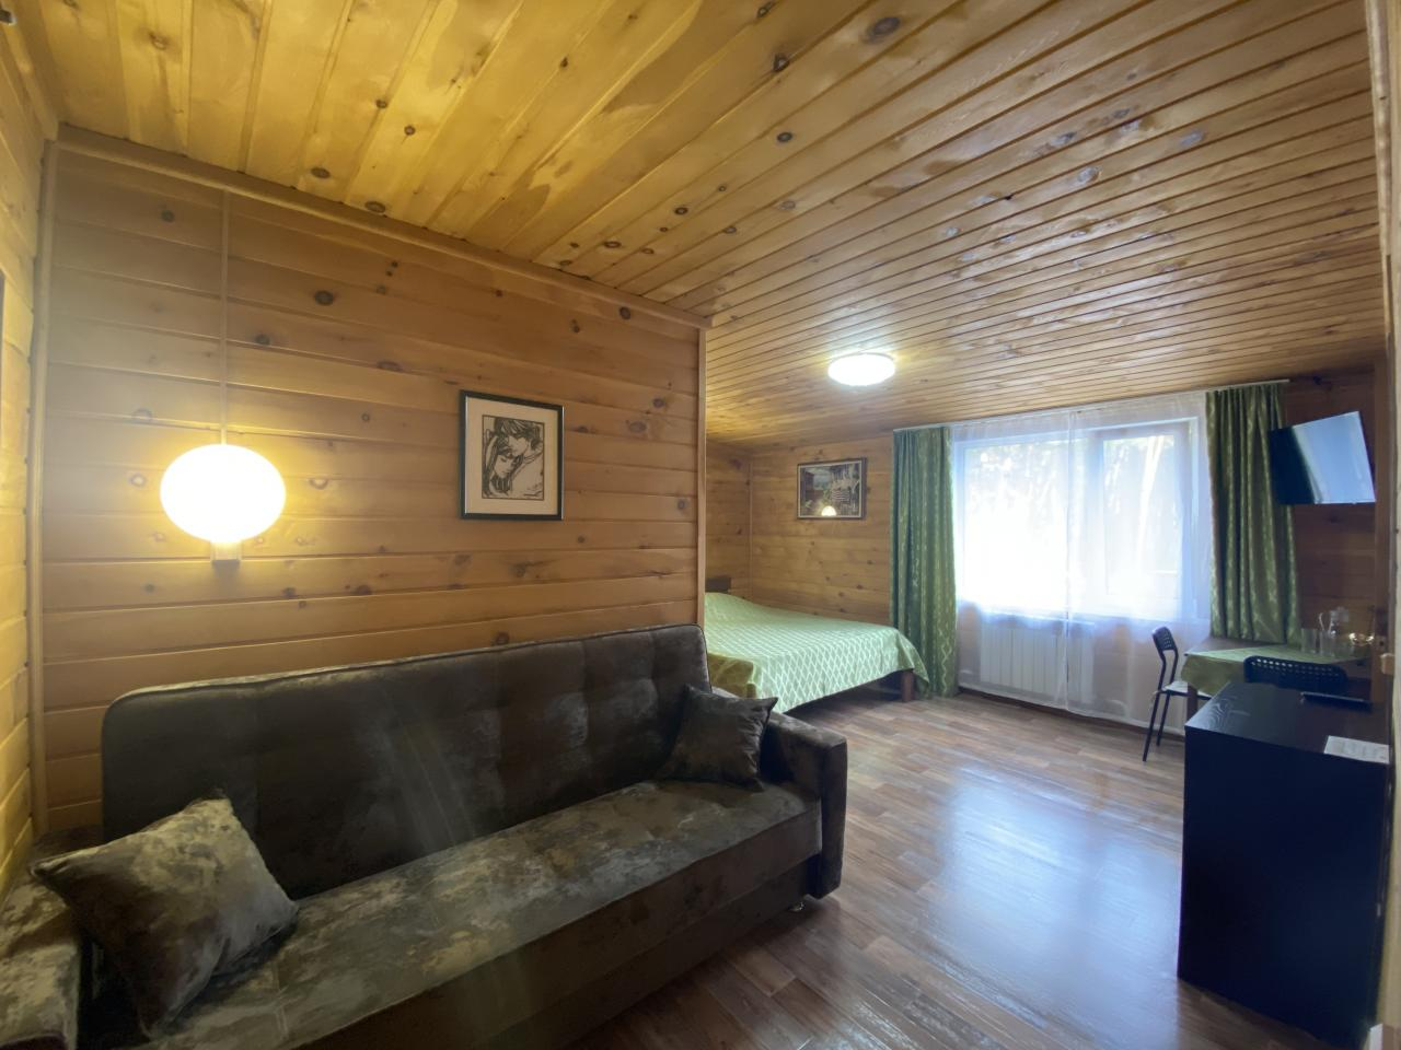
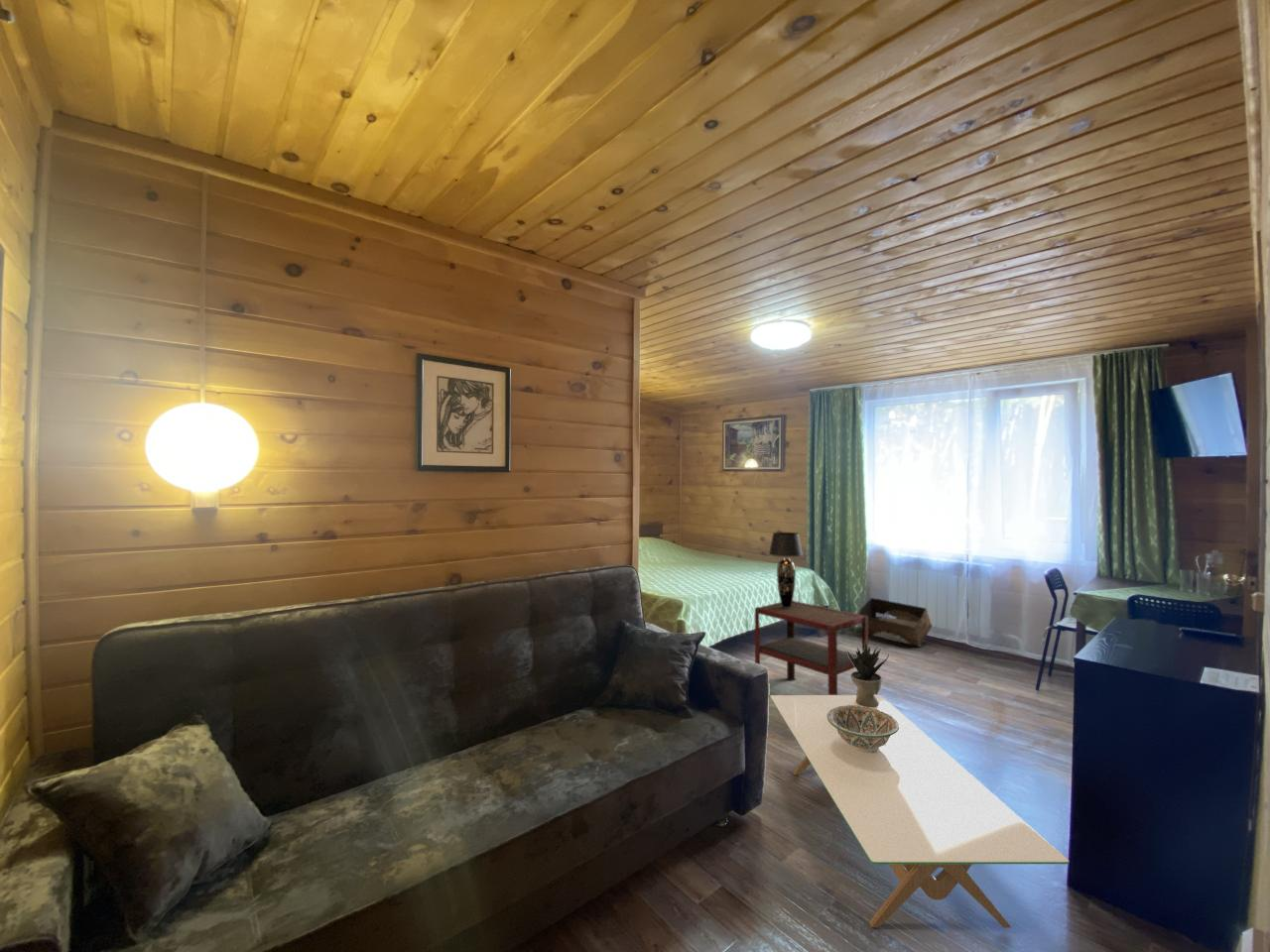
+ storage bin (894, 621)
+ table lamp (786, 569)
+ side table (810, 654)
+ potted plant (868, 672)
+ decorative bowl (862, 731)
+ coffee table (878, 794)
